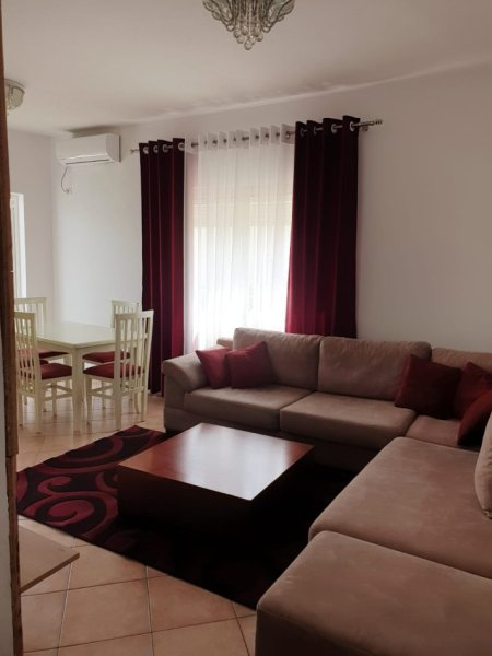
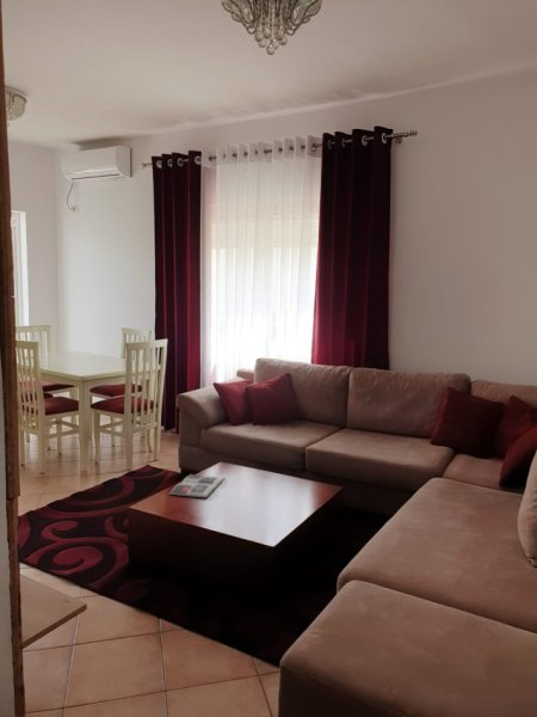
+ magazine (198, 484)
